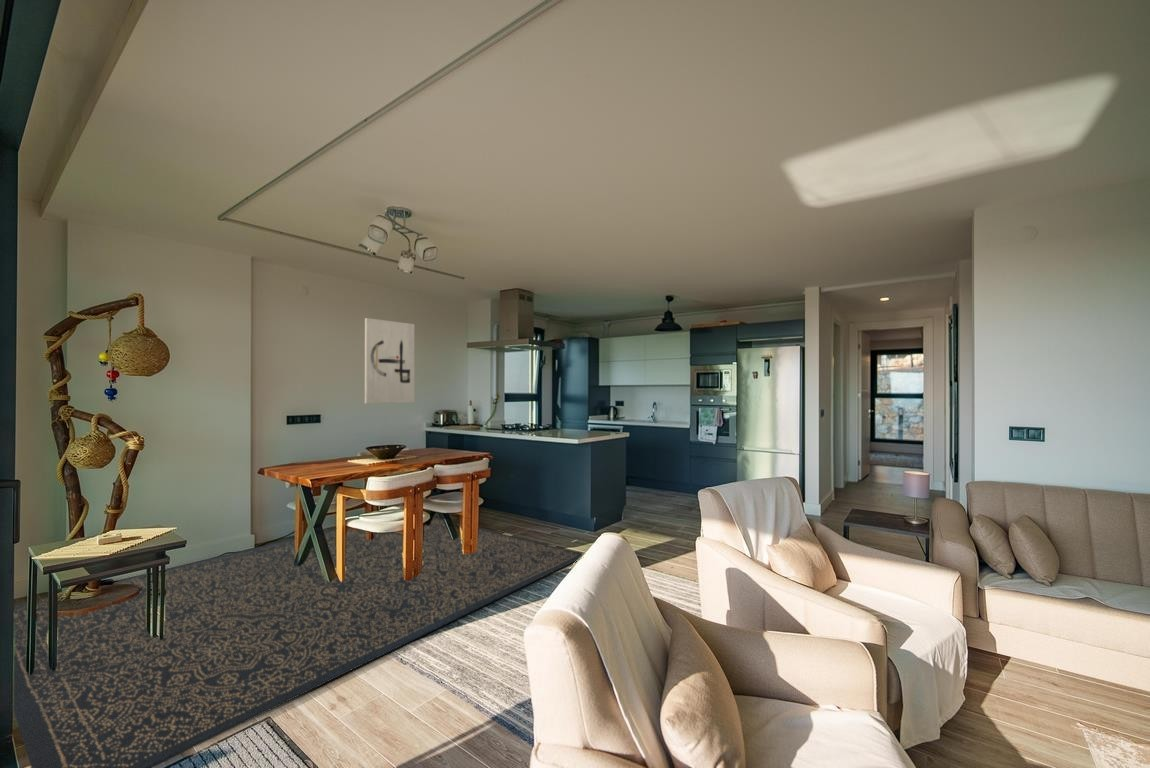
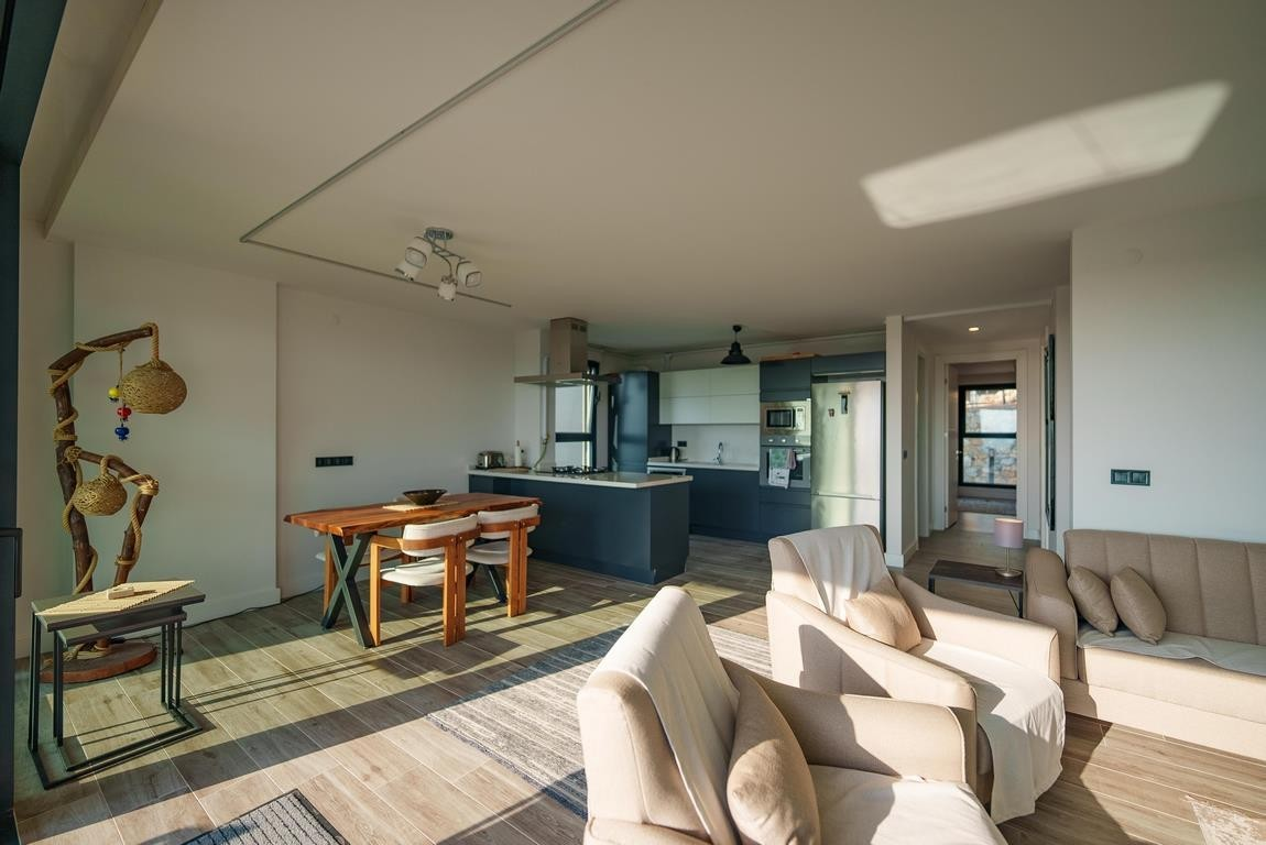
- wall art (390, 362)
- rug (332, 581)
